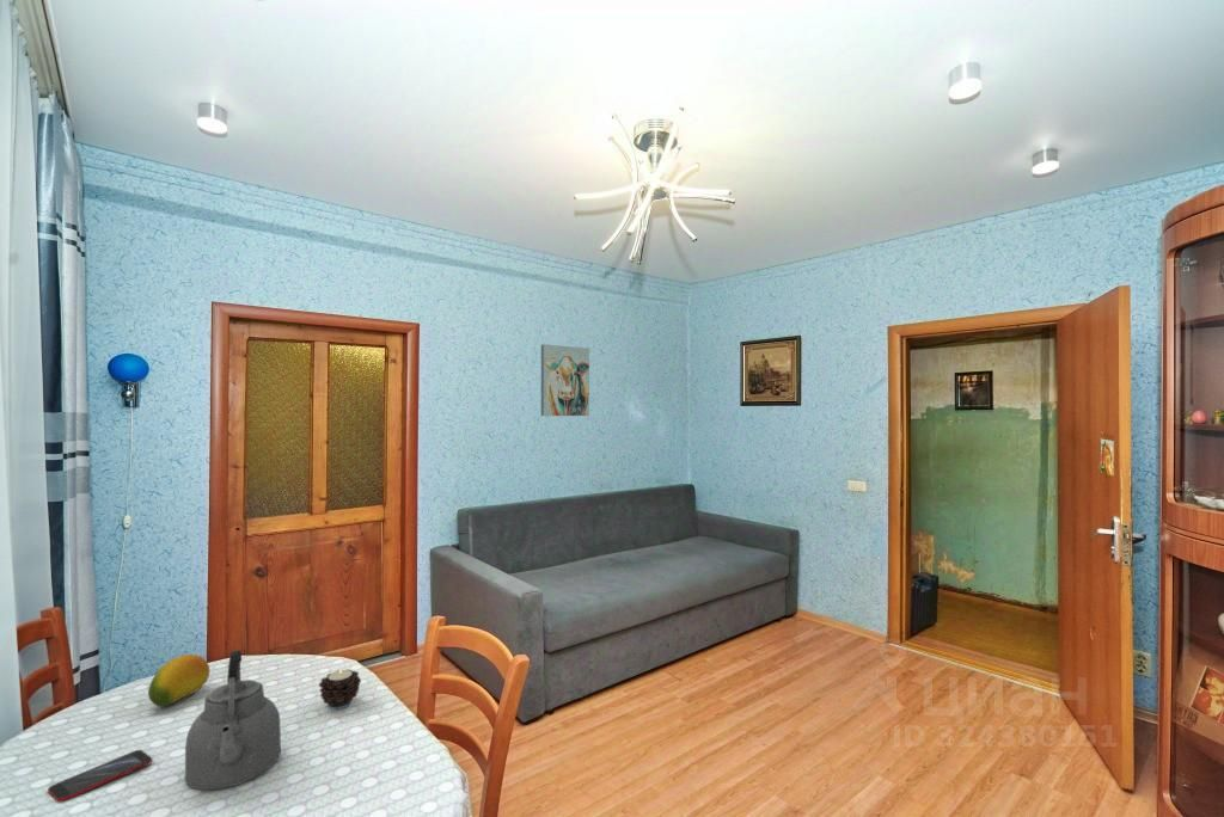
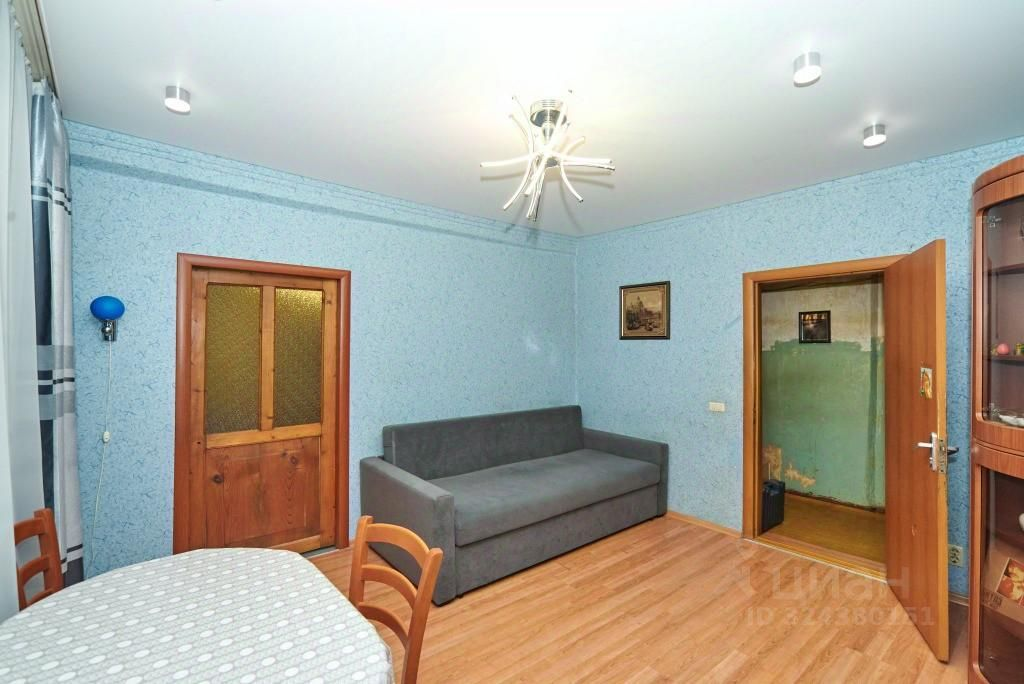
- fruit (177, 678)
- kettle (232, 718)
- wall art (565, 381)
- candle (339, 686)
- smartphone (102, 774)
